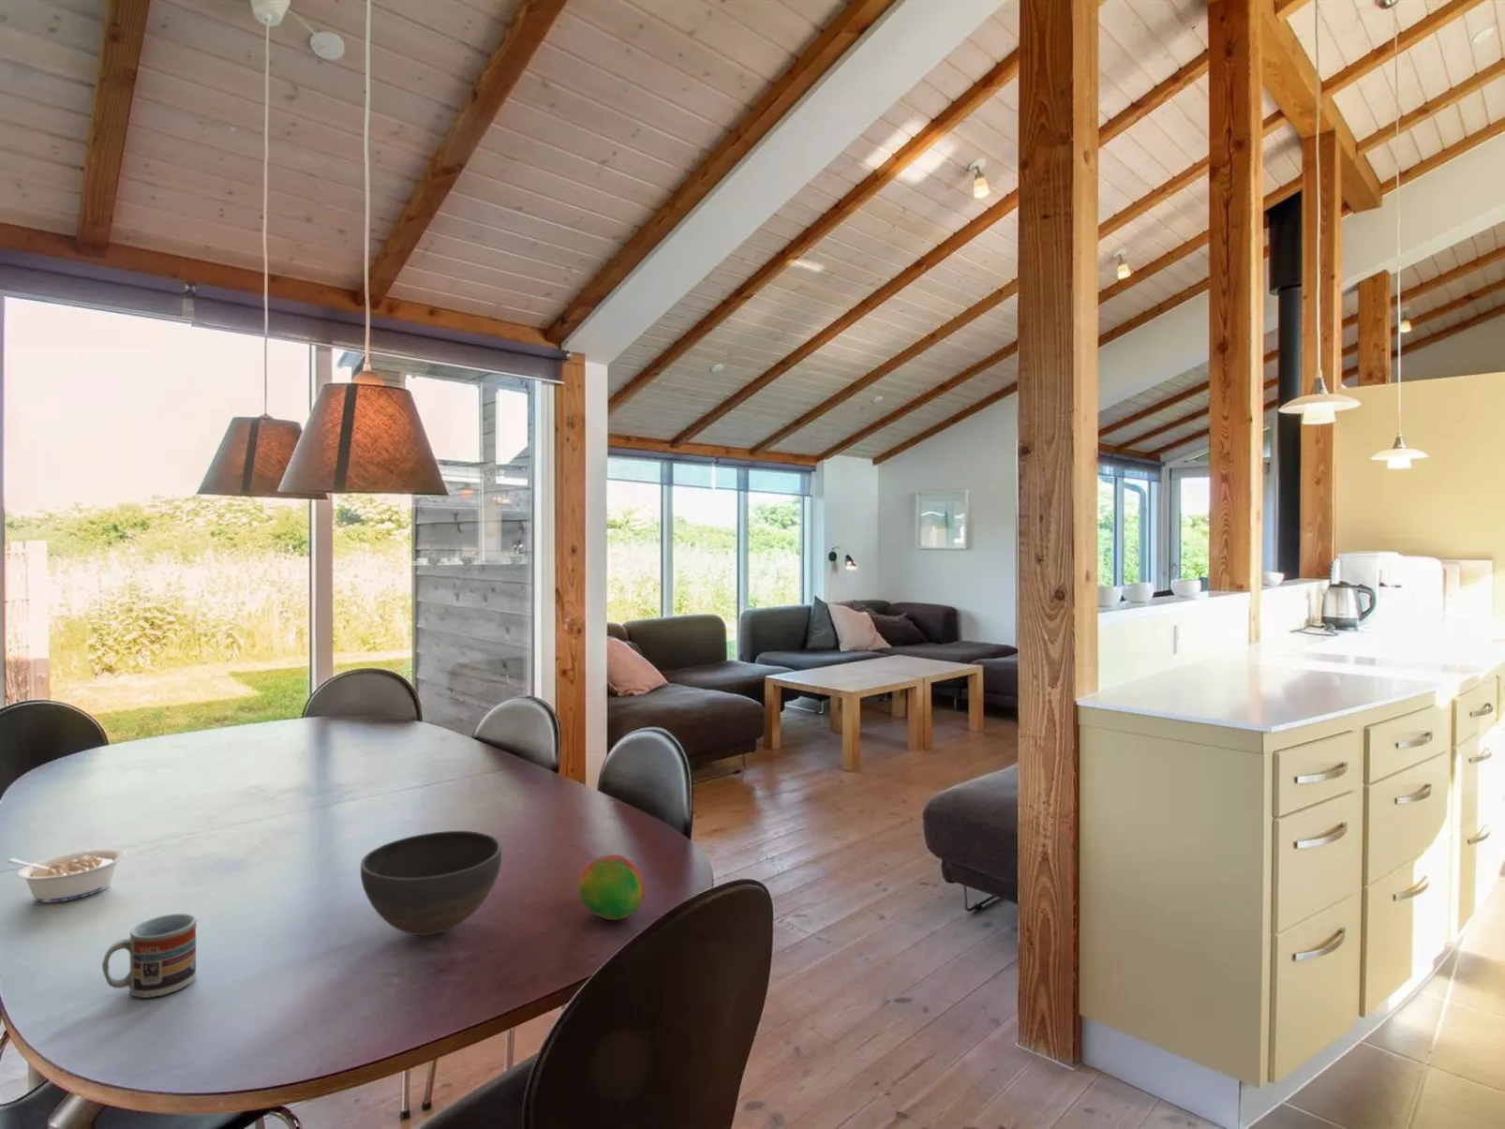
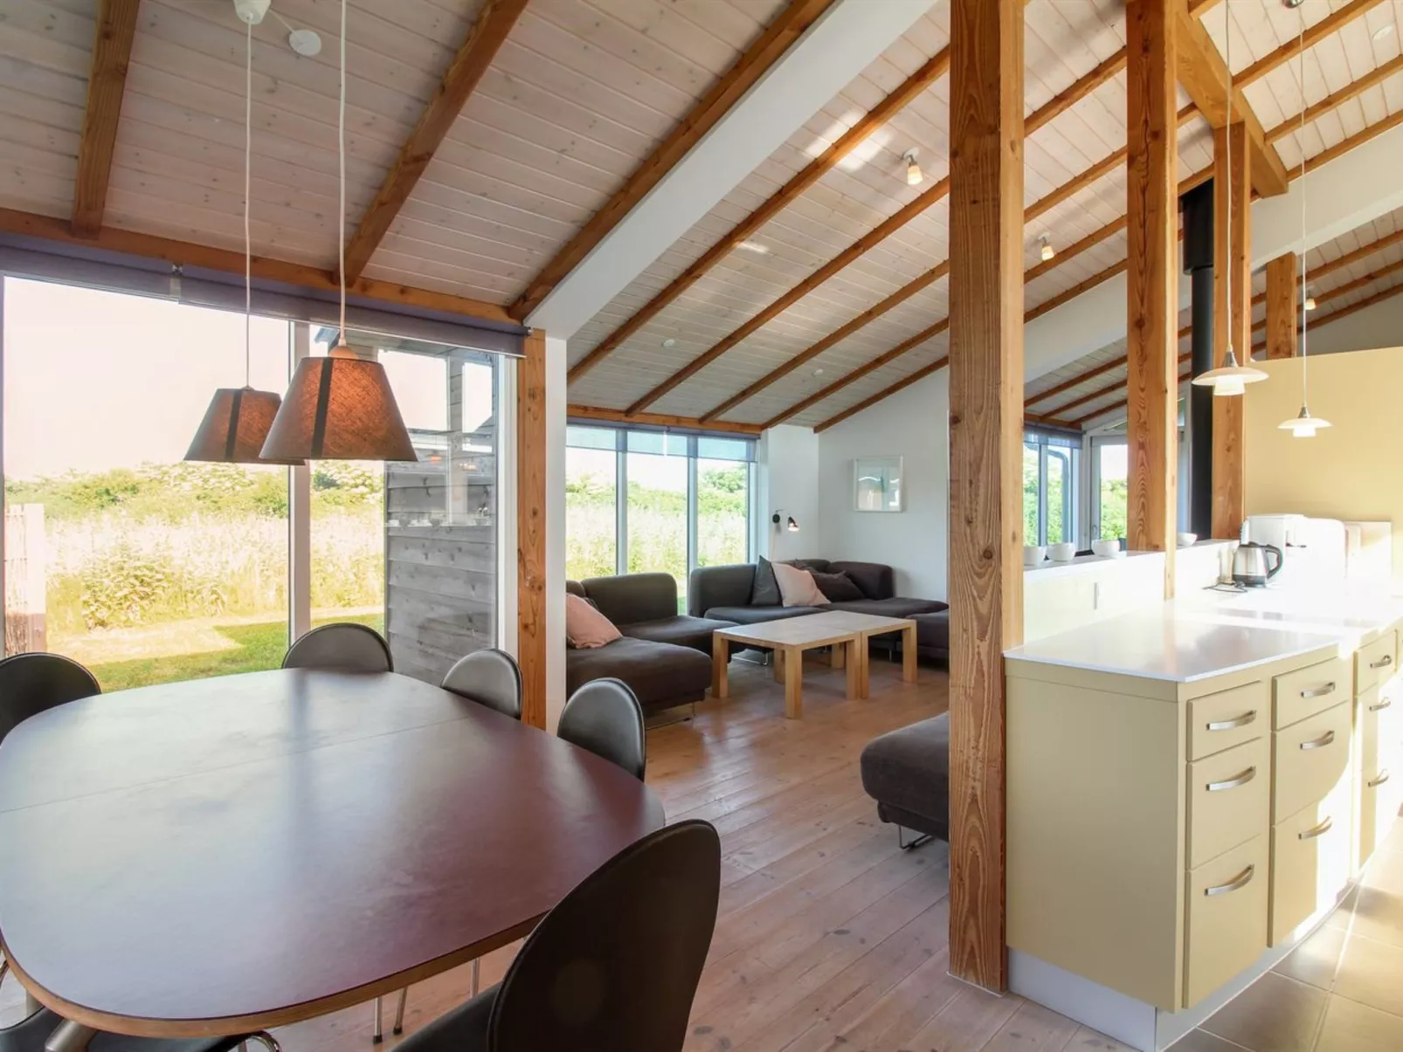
- bowl (433, 891)
- legume (69, 875)
- cup (151, 957)
- fruit (613, 886)
